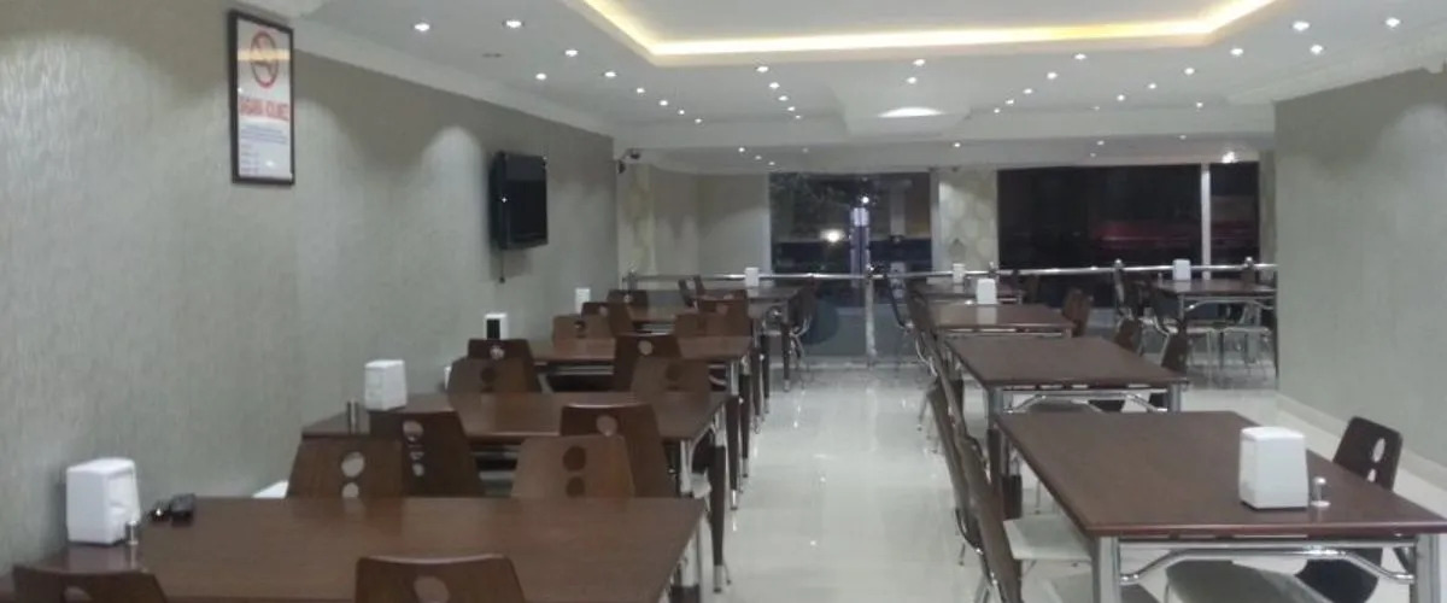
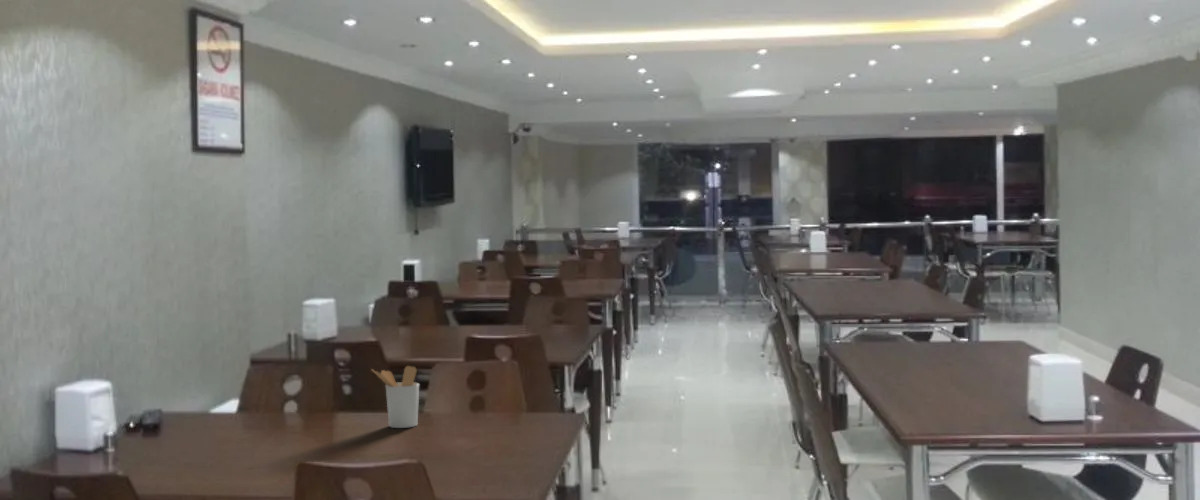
+ utensil holder (394, 395)
